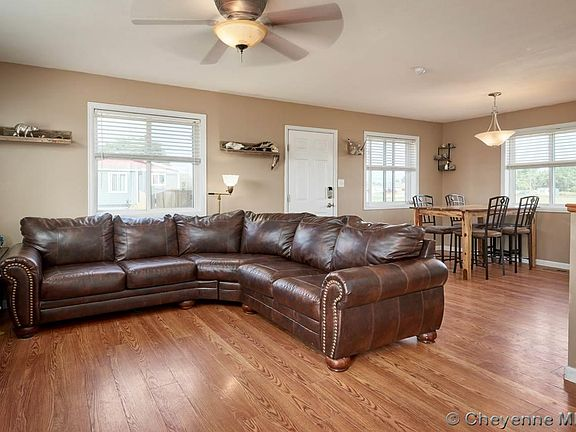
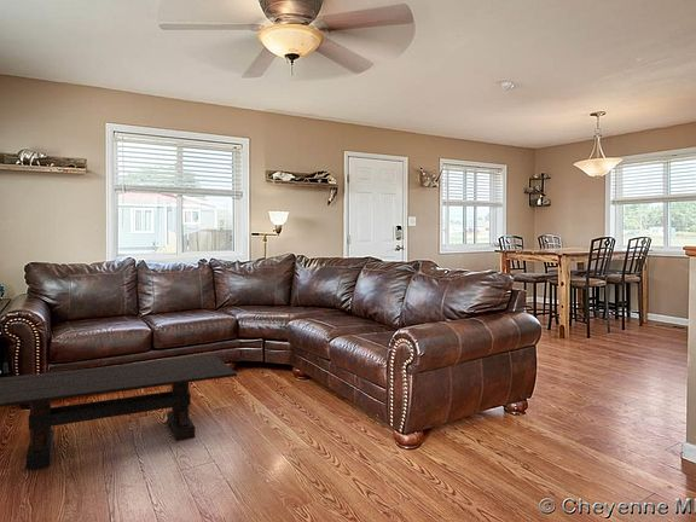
+ coffee table (116, 408)
